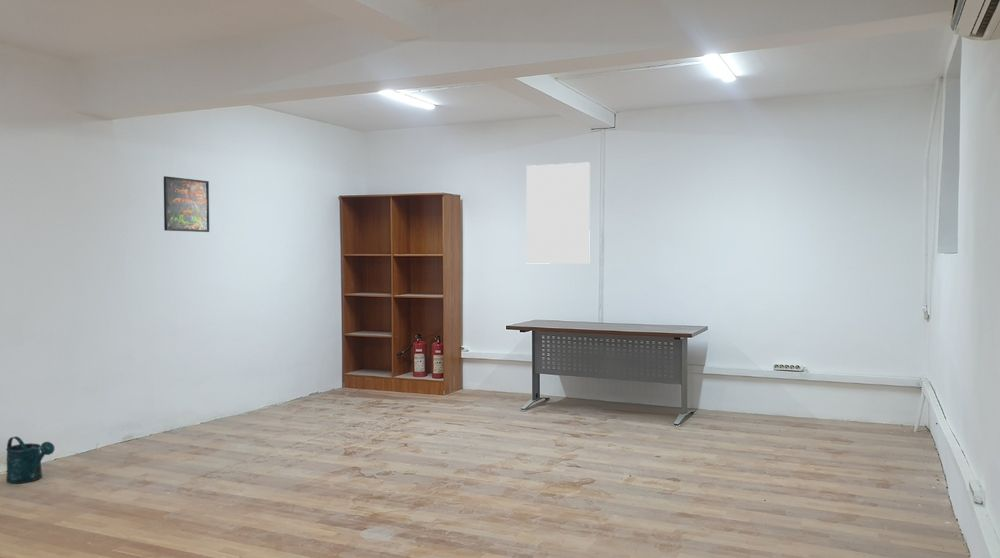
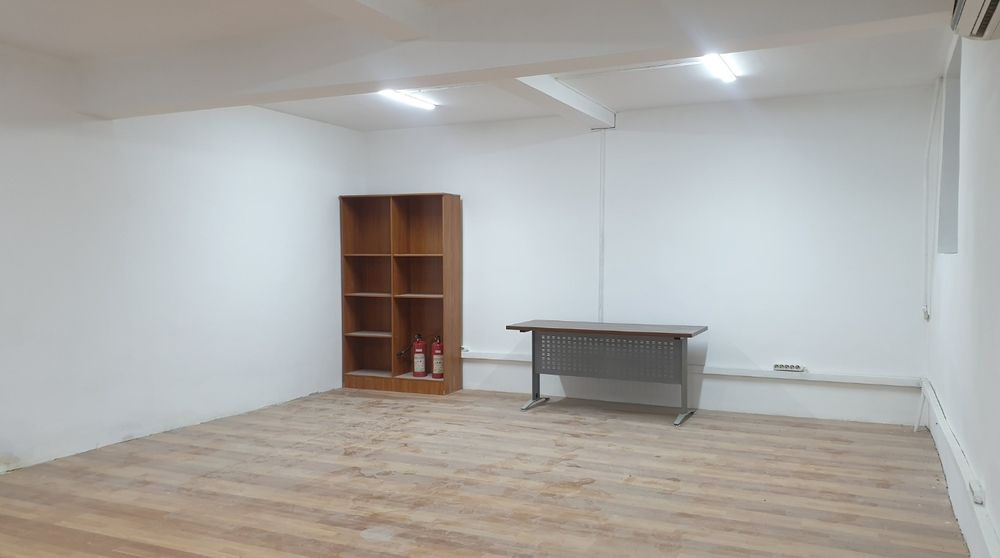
- wall art (557, 214)
- watering can (30, 459)
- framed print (187, 205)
